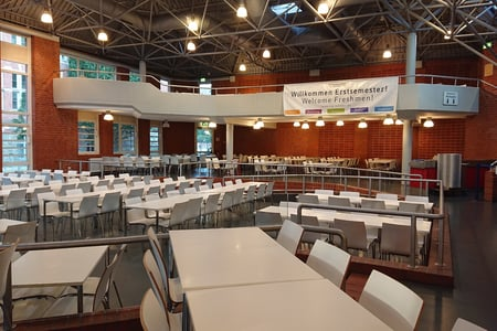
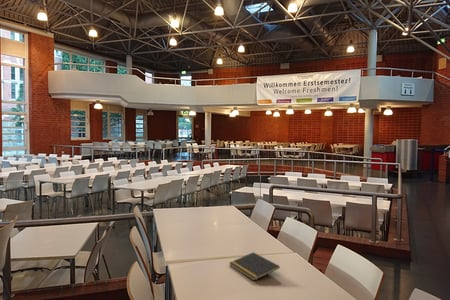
+ notepad (253, 265)
